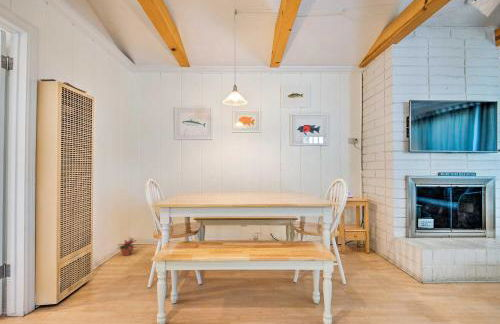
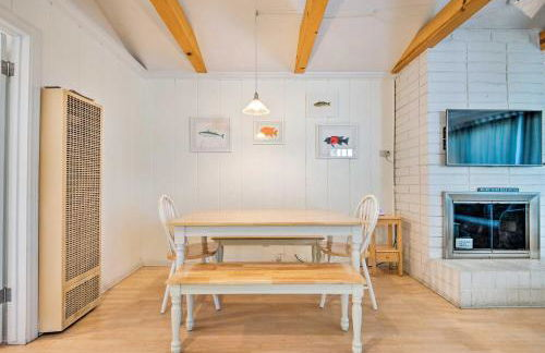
- potted plant (127, 245)
